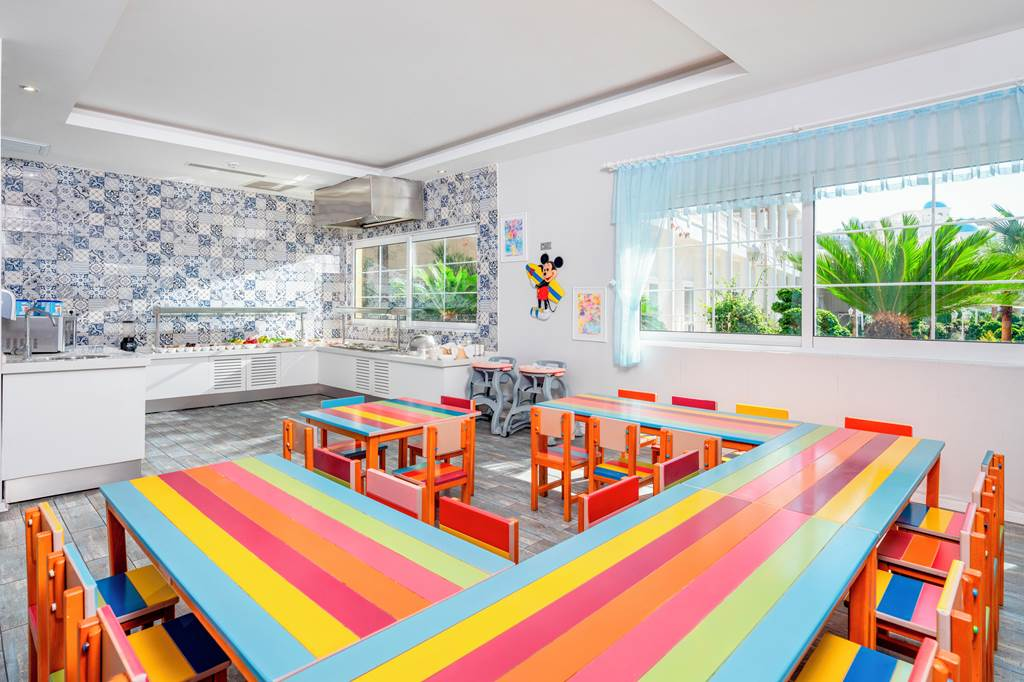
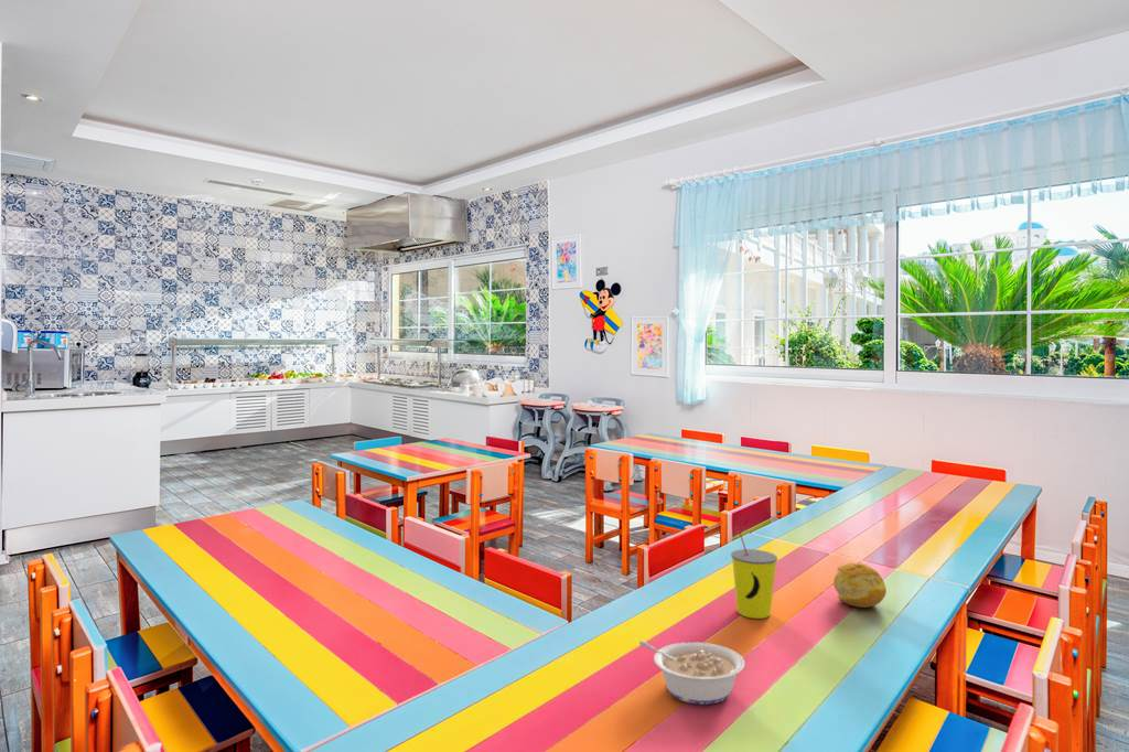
+ straw (753, 571)
+ fruit (859, 584)
+ legume (695, 672)
